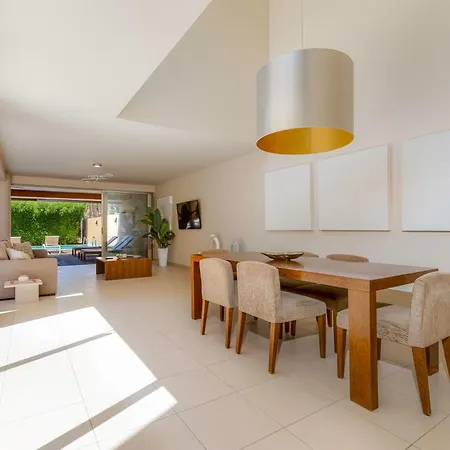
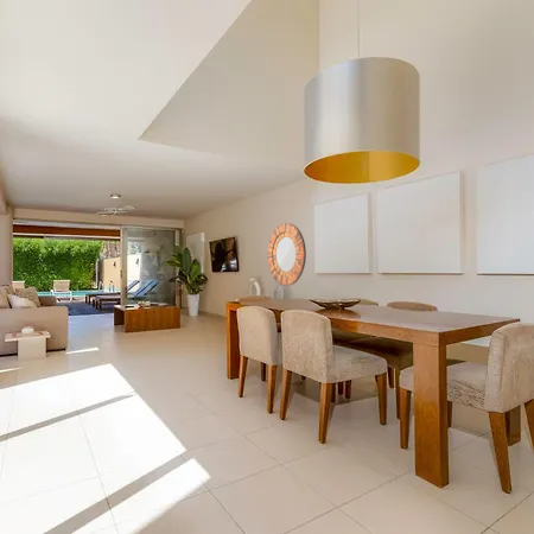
+ home mirror (285, 254)
